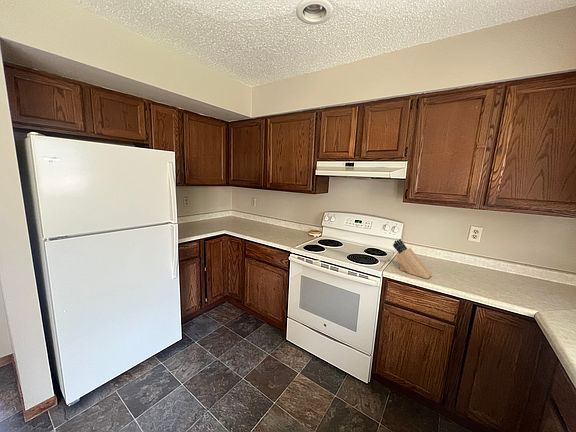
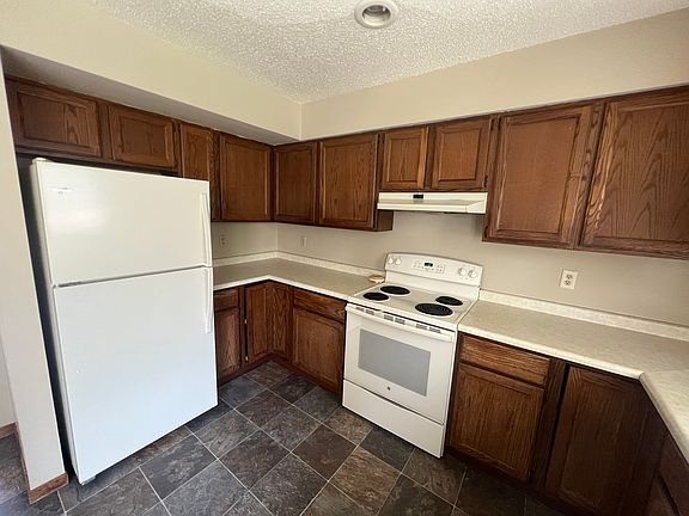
- knife block (411, 257)
